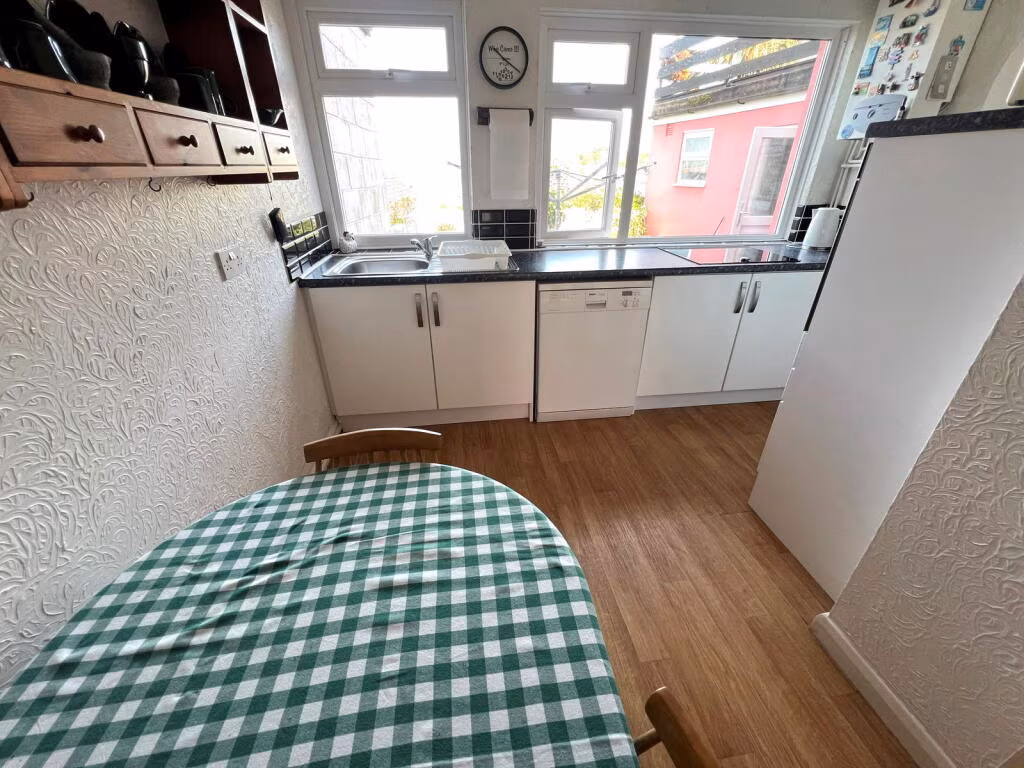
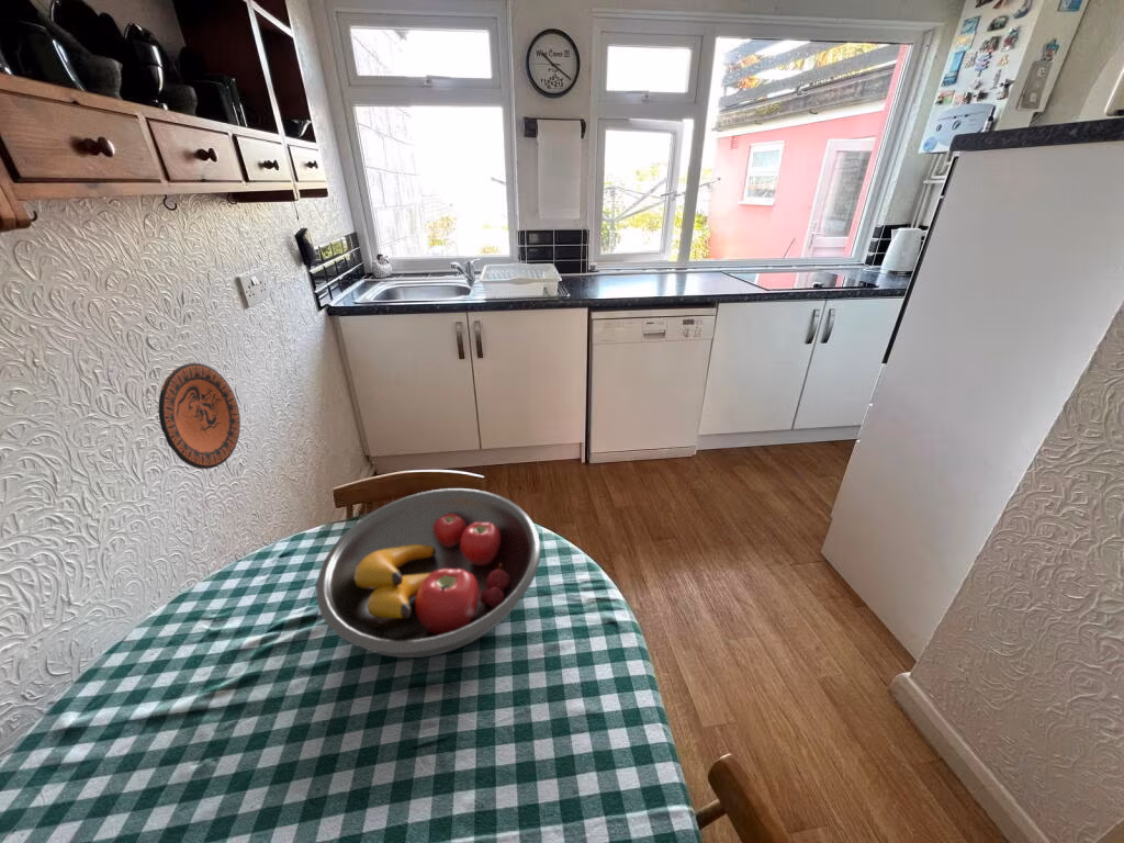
+ decorative plate (202, 416)
+ fruit bowl (437, 567)
